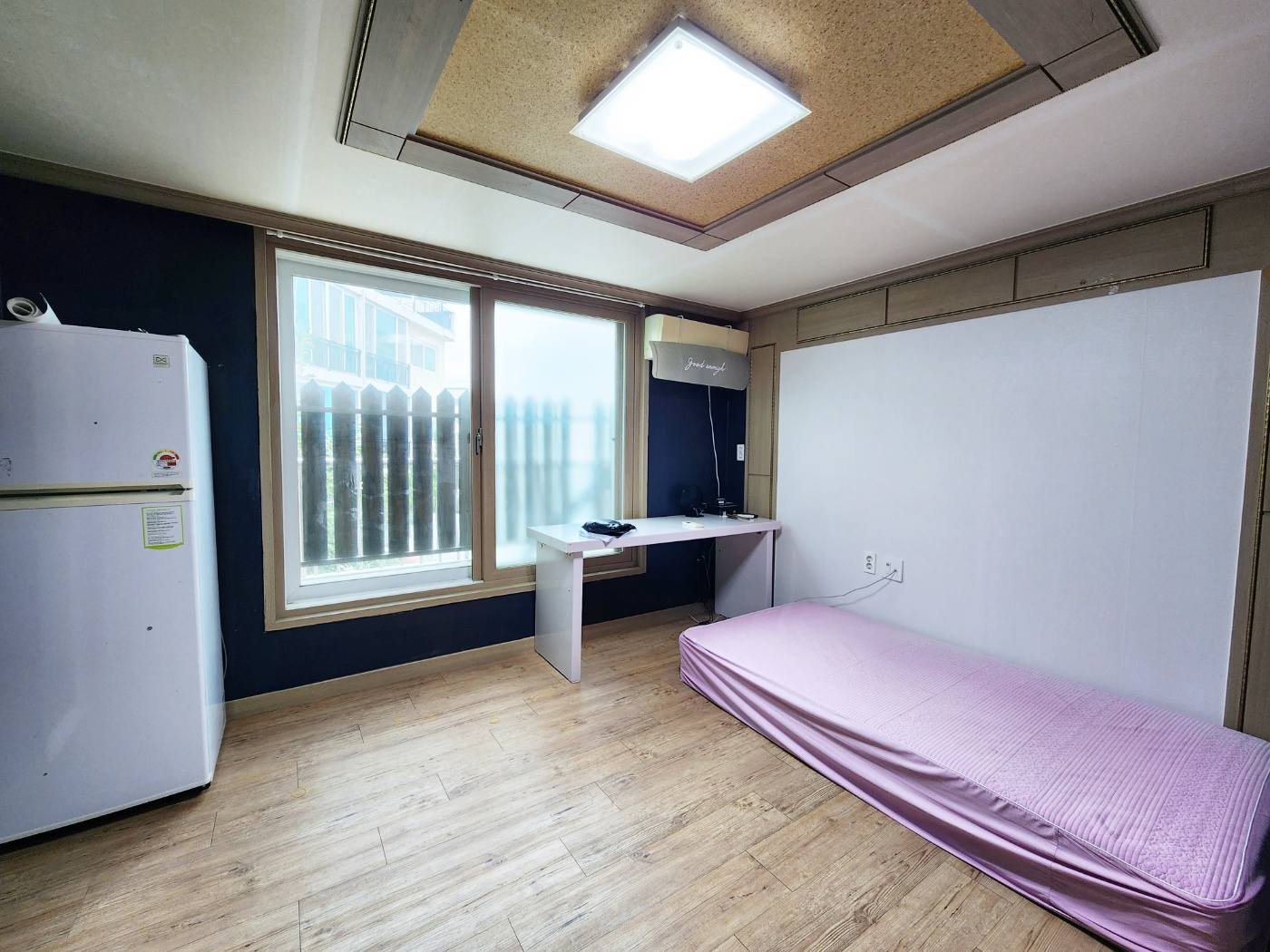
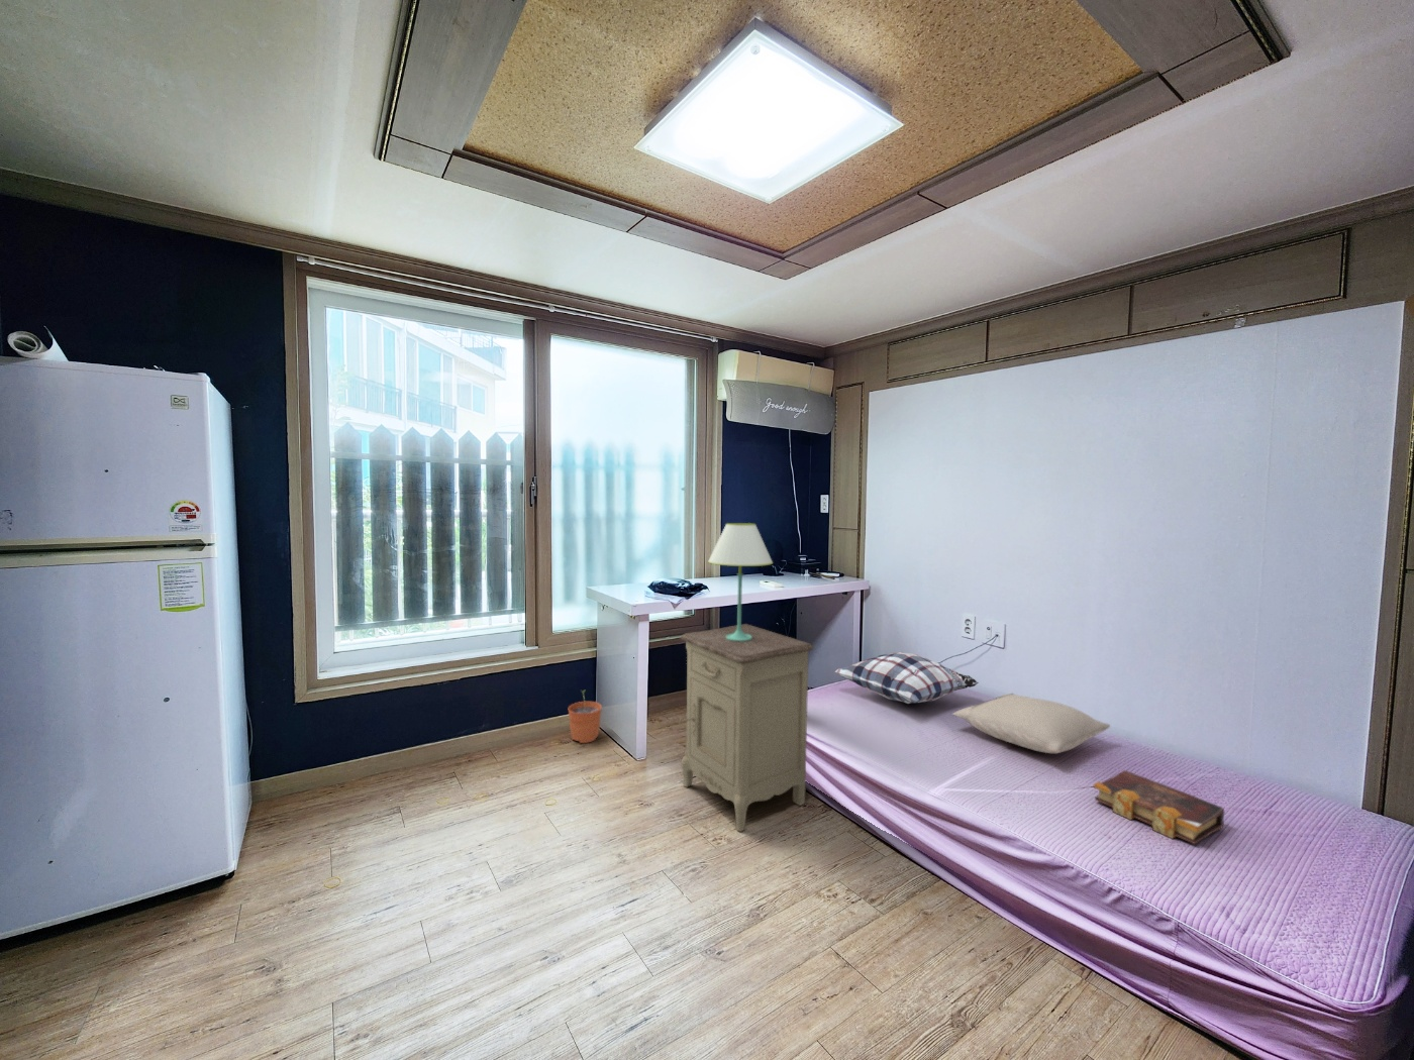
+ cushion (905, 676)
+ pillow (1028, 719)
+ plant pot (585, 715)
+ table lamp (739, 580)
+ book (1157, 805)
+ nightstand (737, 719)
